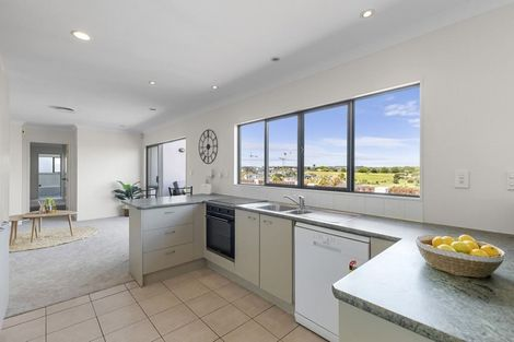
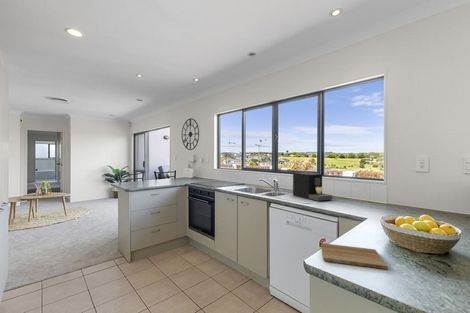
+ cutting board (350, 254)
+ coffee maker (311, 185)
